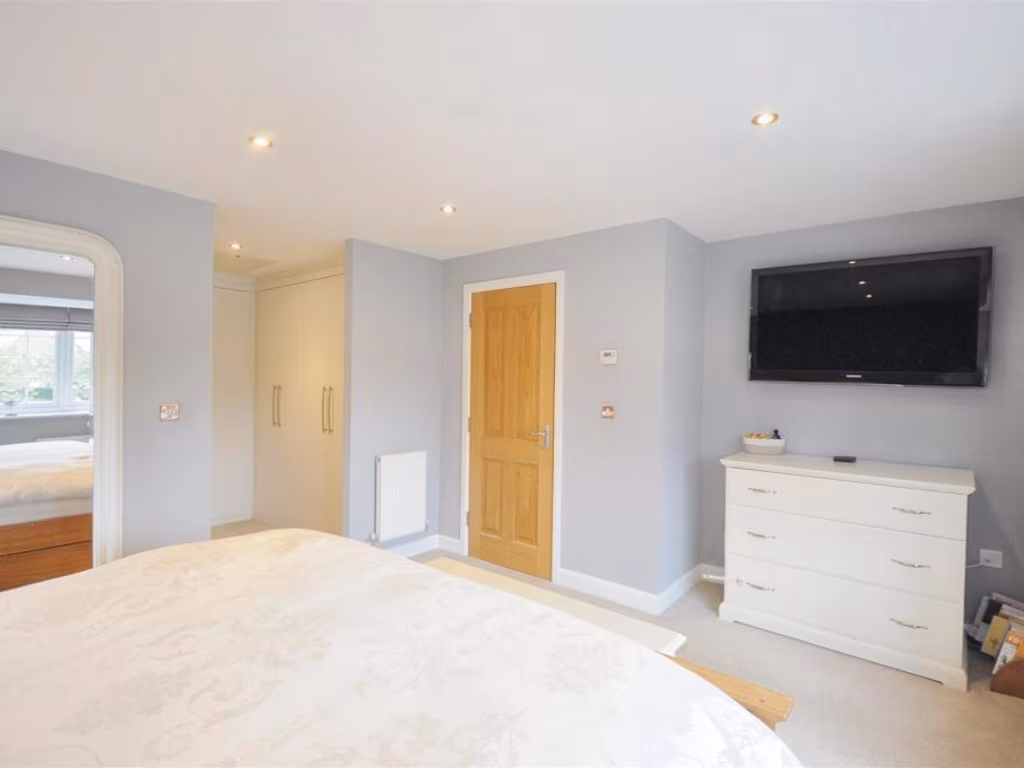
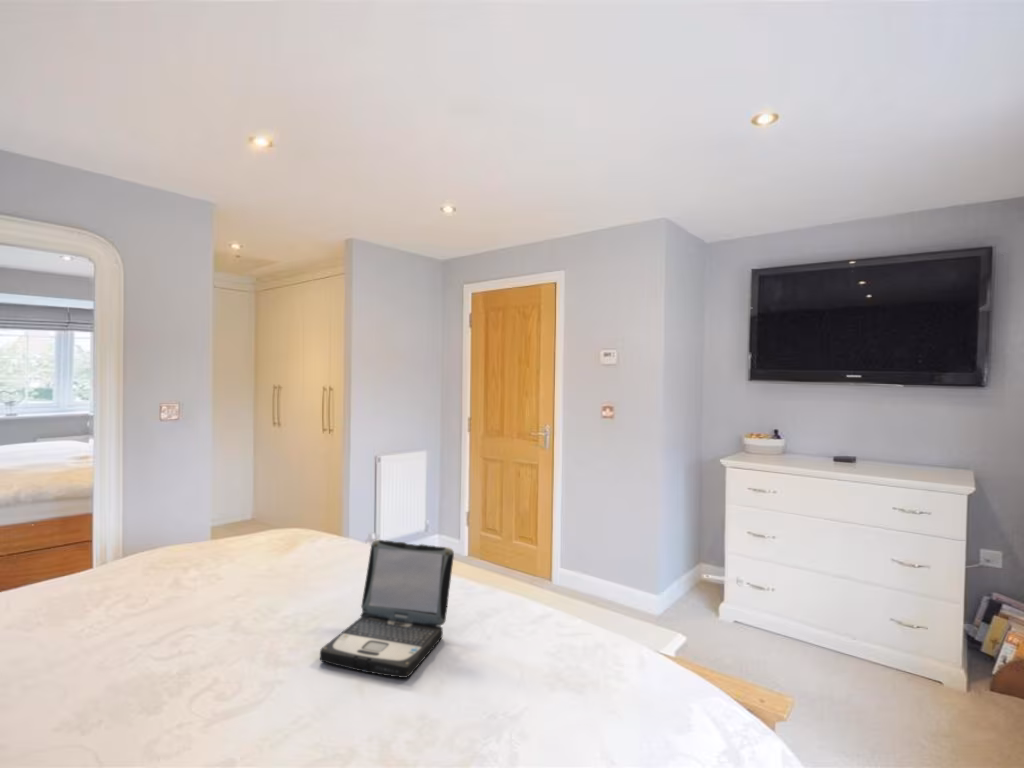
+ laptop (384, 600)
